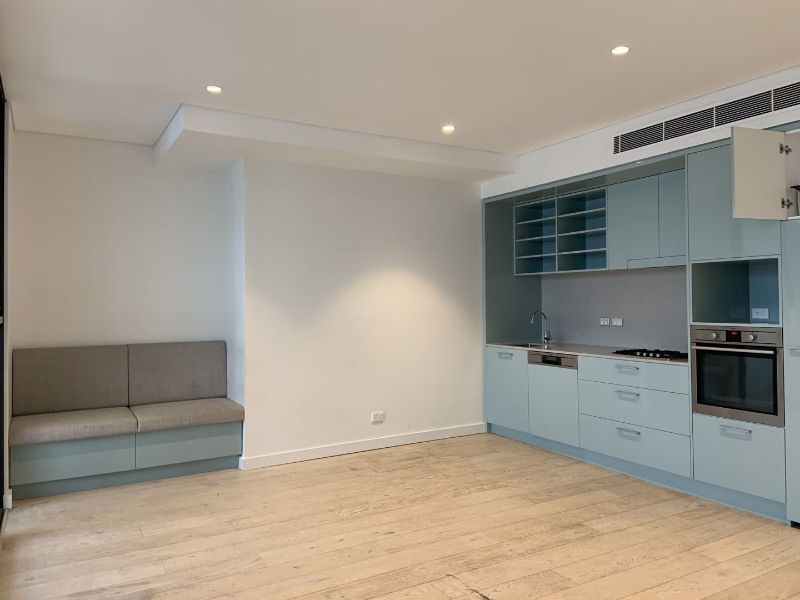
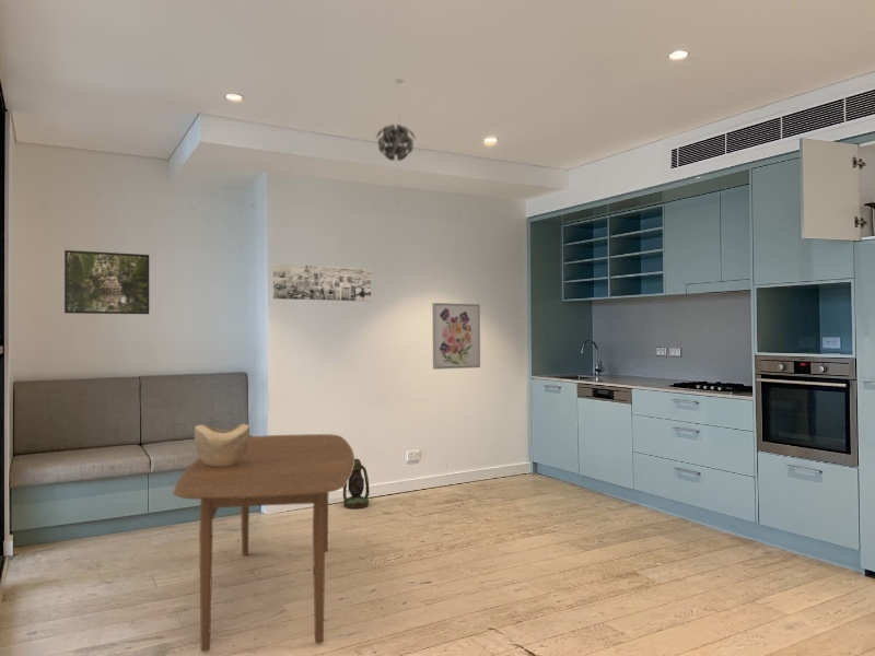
+ wall art (324, 282)
+ lantern (355, 482)
+ dining table (276, 504)
+ decorative bowl (222, 444)
+ pendant light (398, 121)
+ wall art (456, 336)
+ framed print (107, 282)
